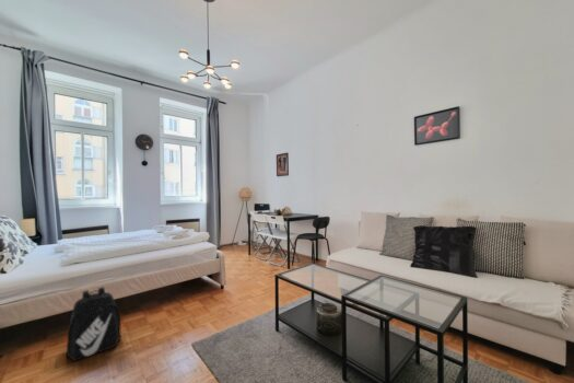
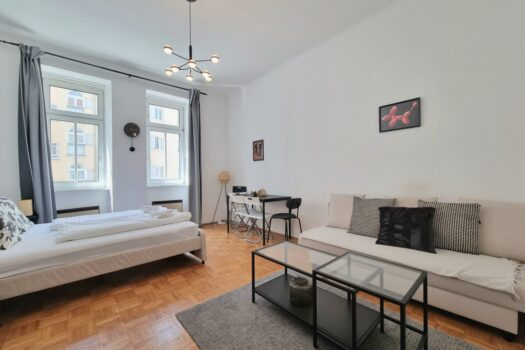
- backpack (94, 316)
